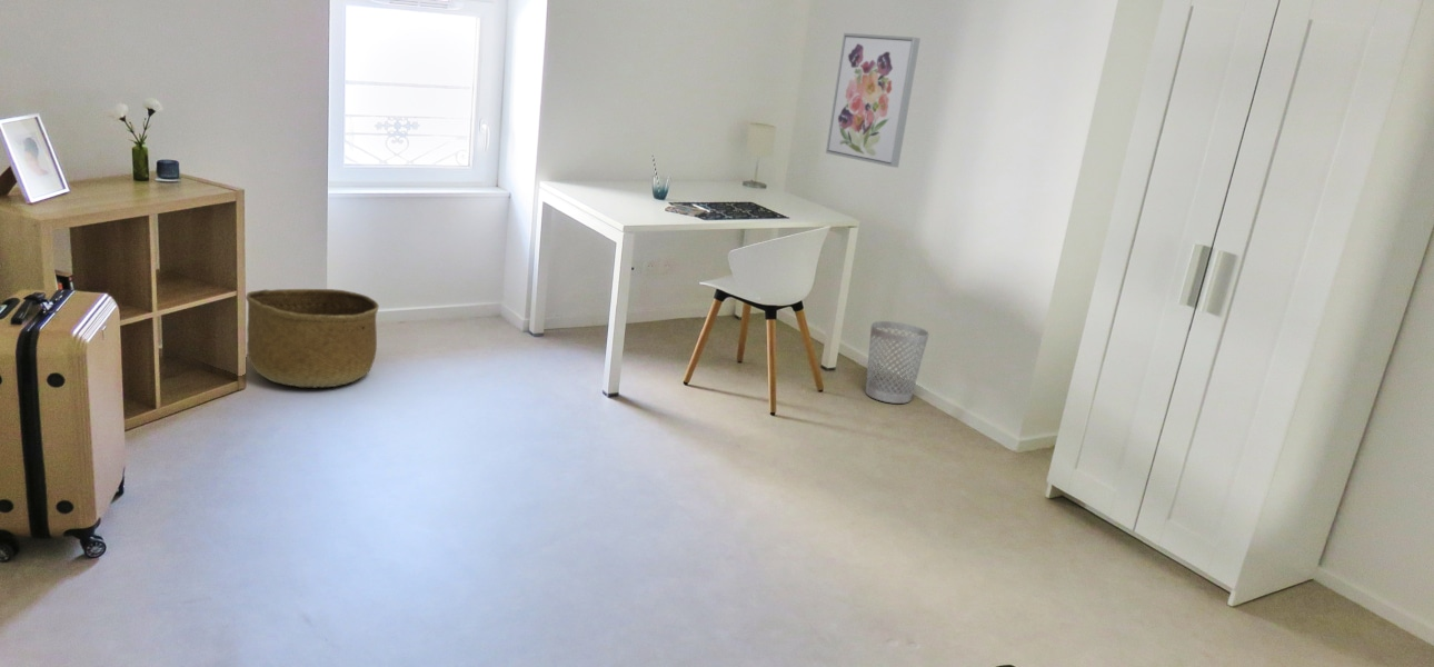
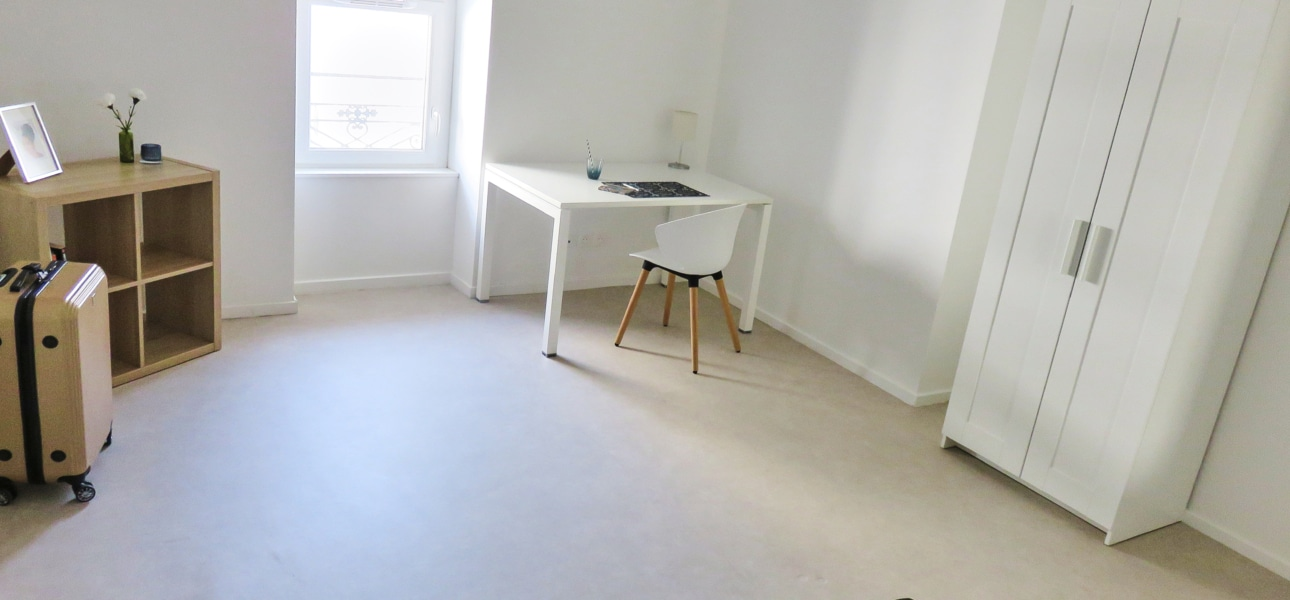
- basket (315, 336)
- wastebasket (894, 362)
- wall art (870, 98)
